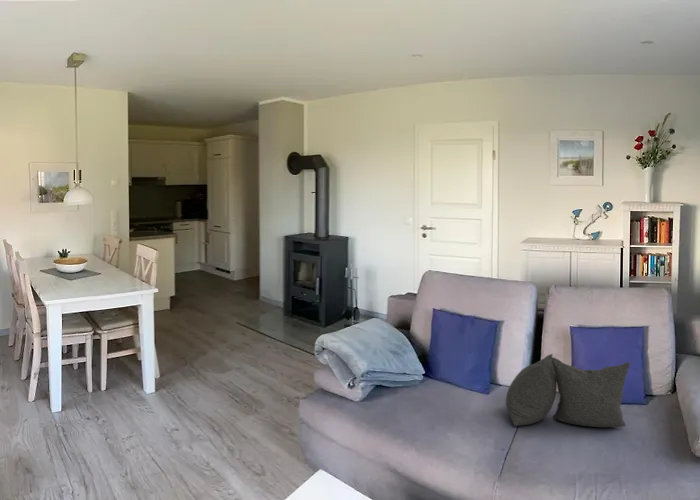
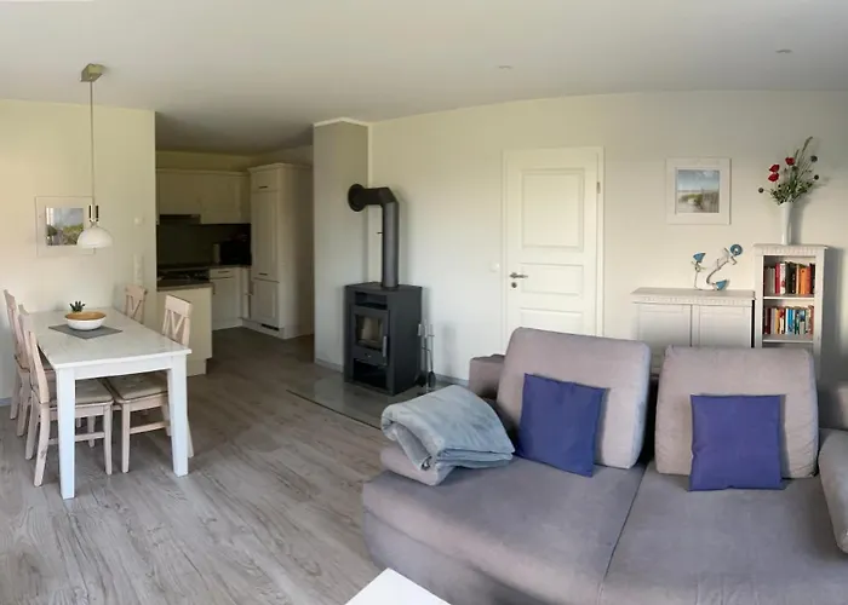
- cushion (565, 390)
